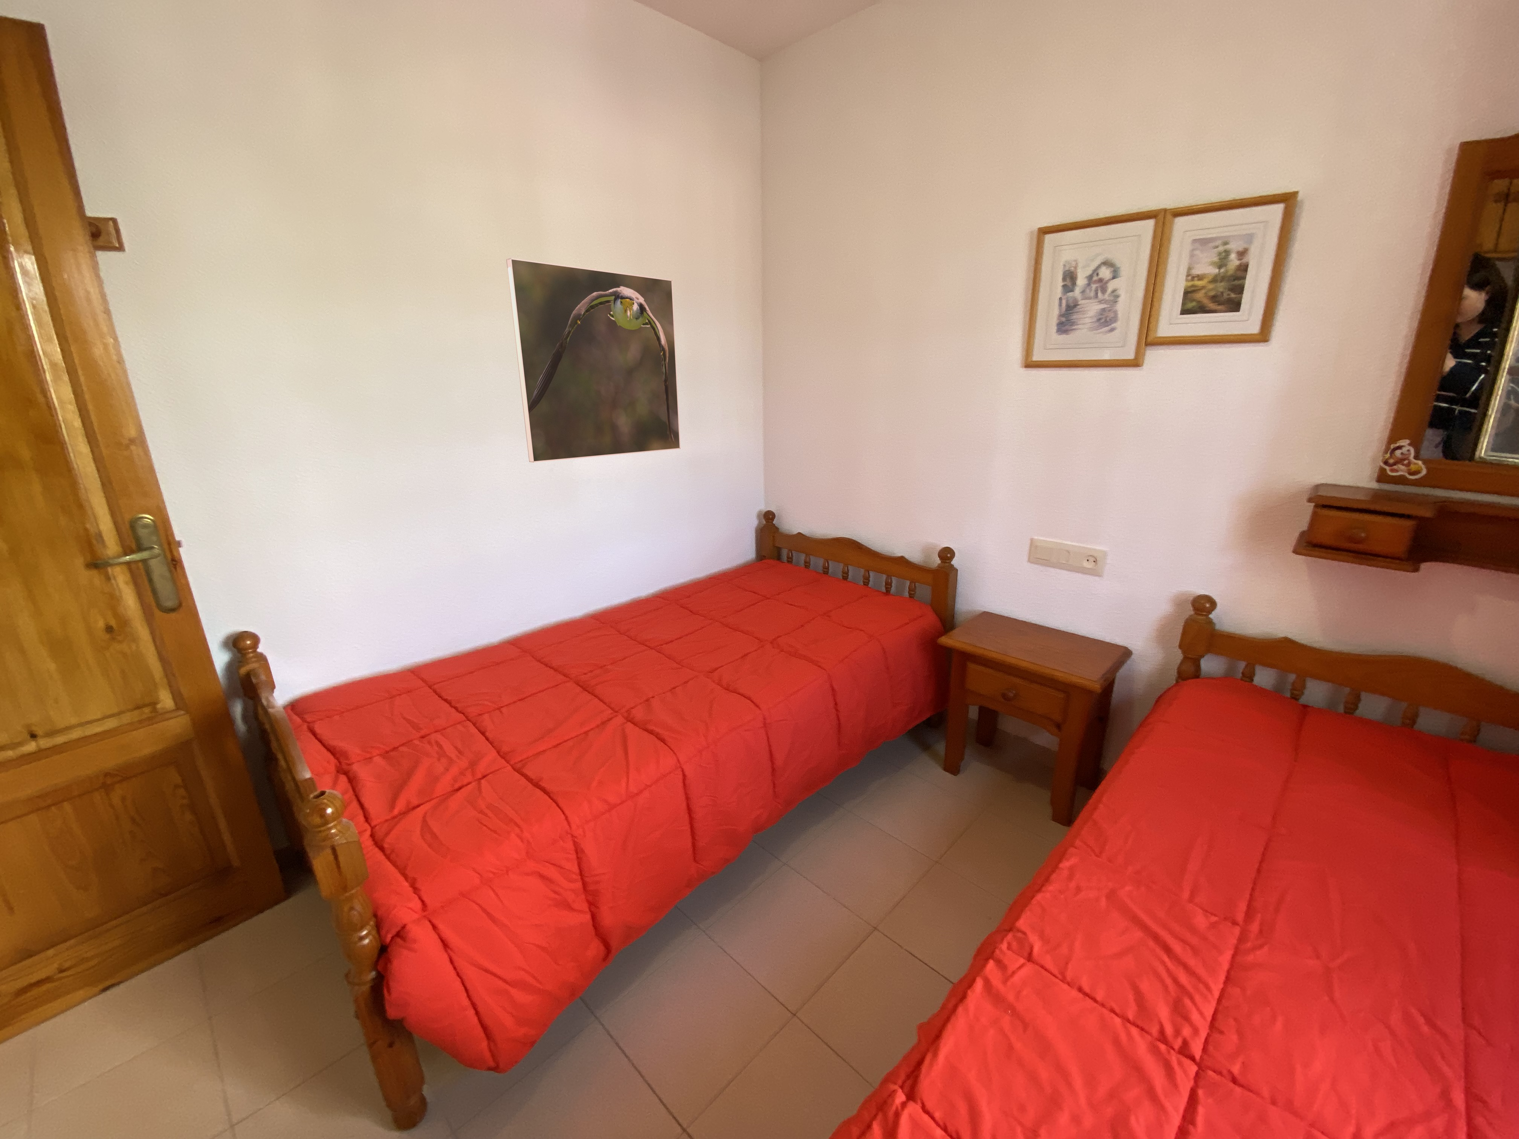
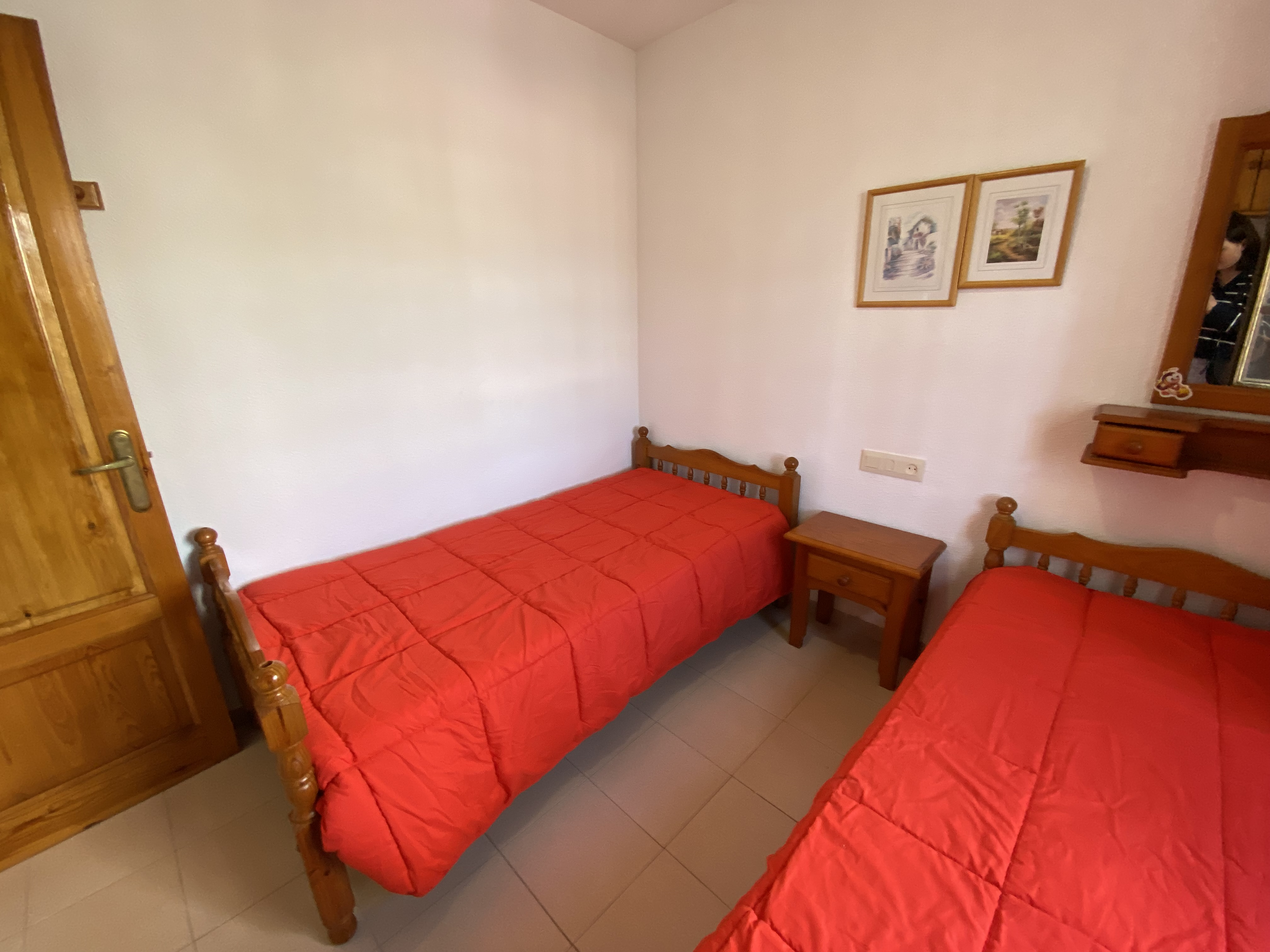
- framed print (604, 366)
